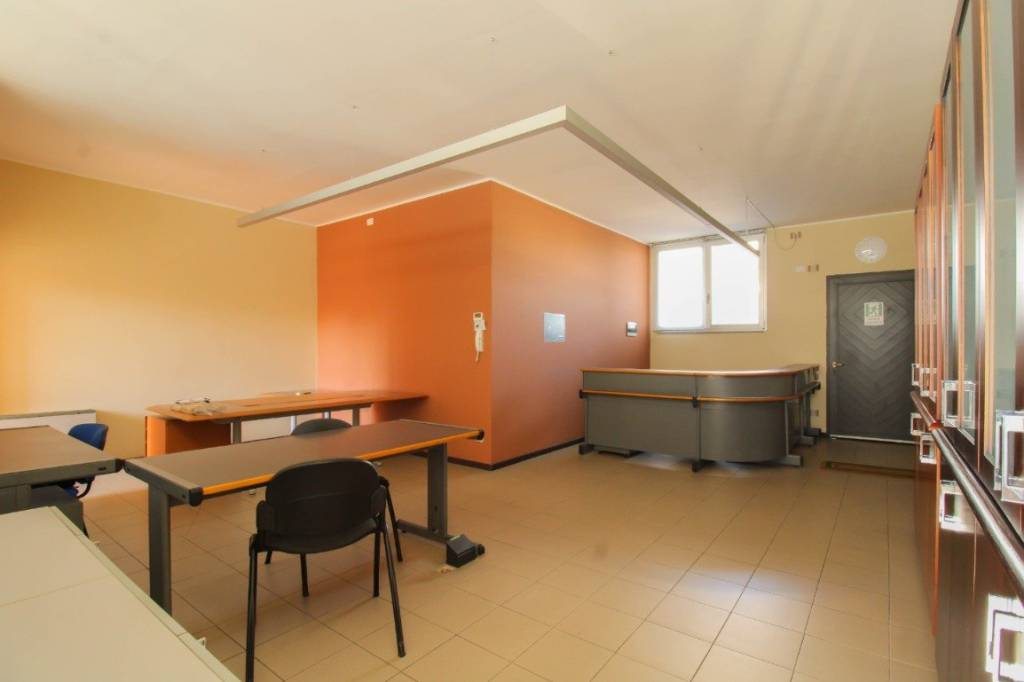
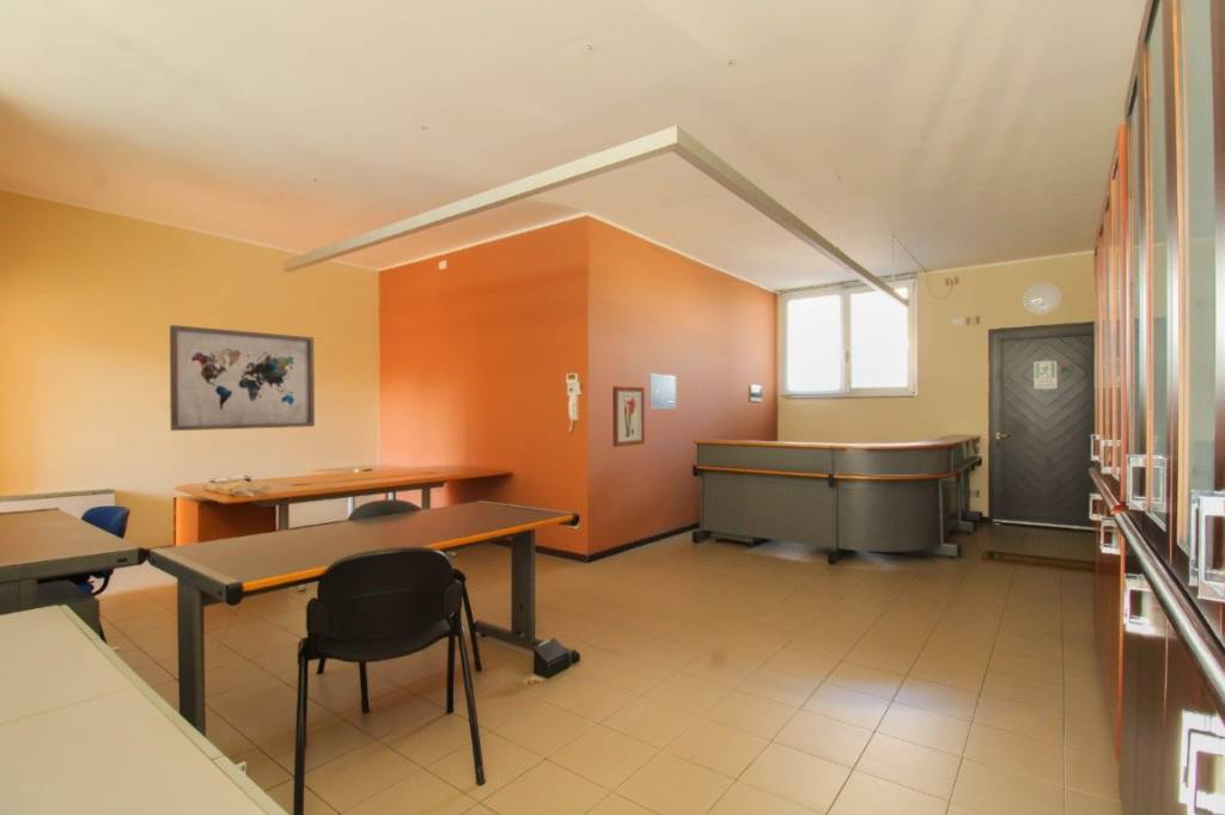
+ wall art (248, 380)
+ wall art (628, 416)
